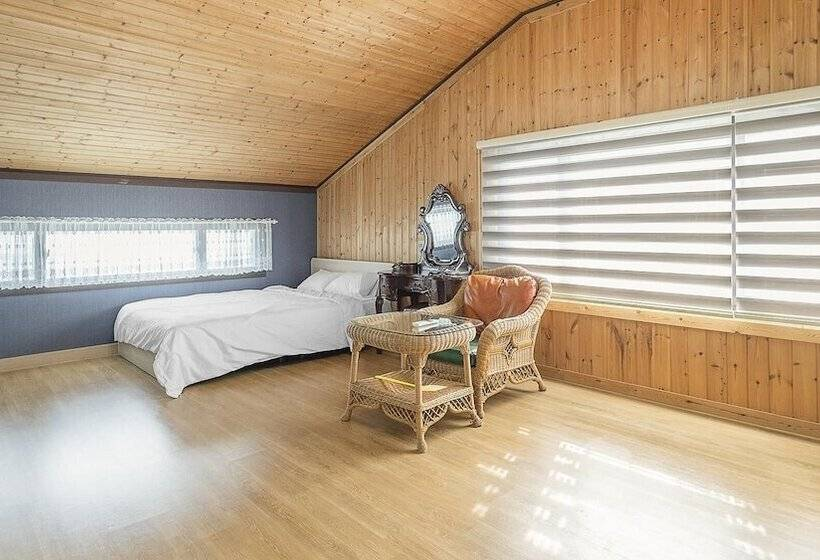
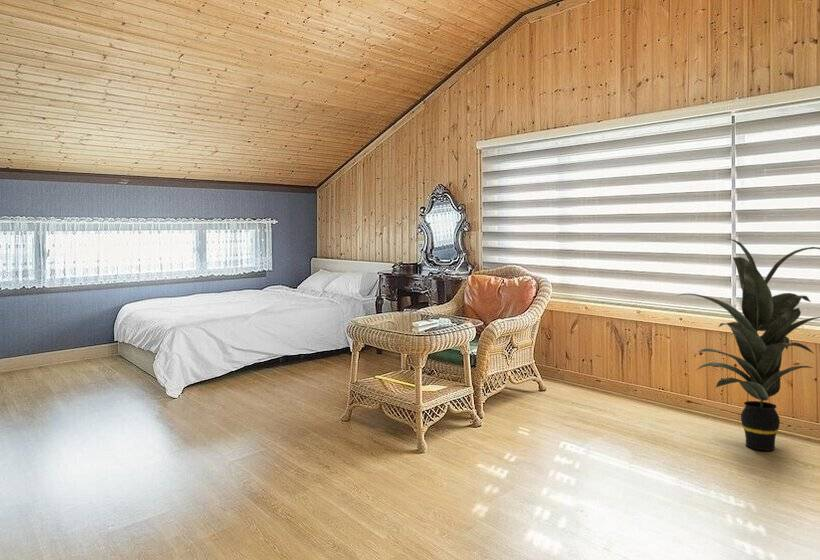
+ indoor plant (753, 341)
